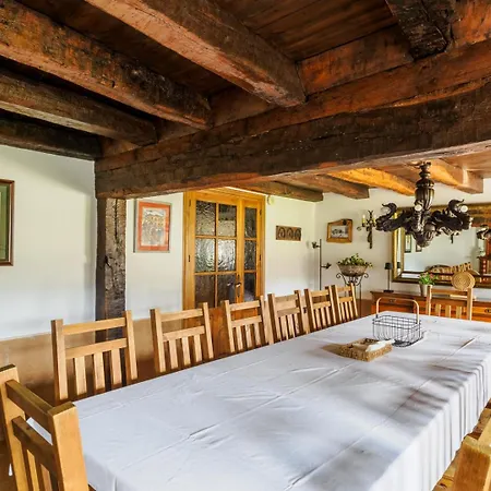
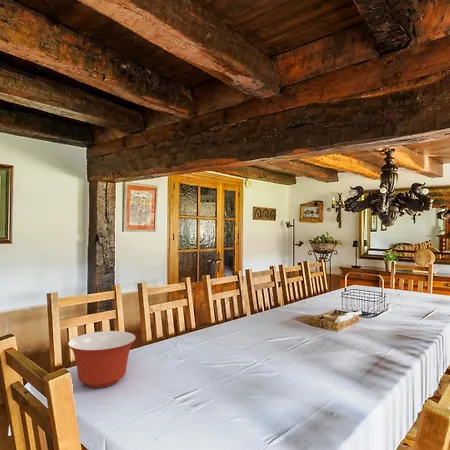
+ mixing bowl (102, 360)
